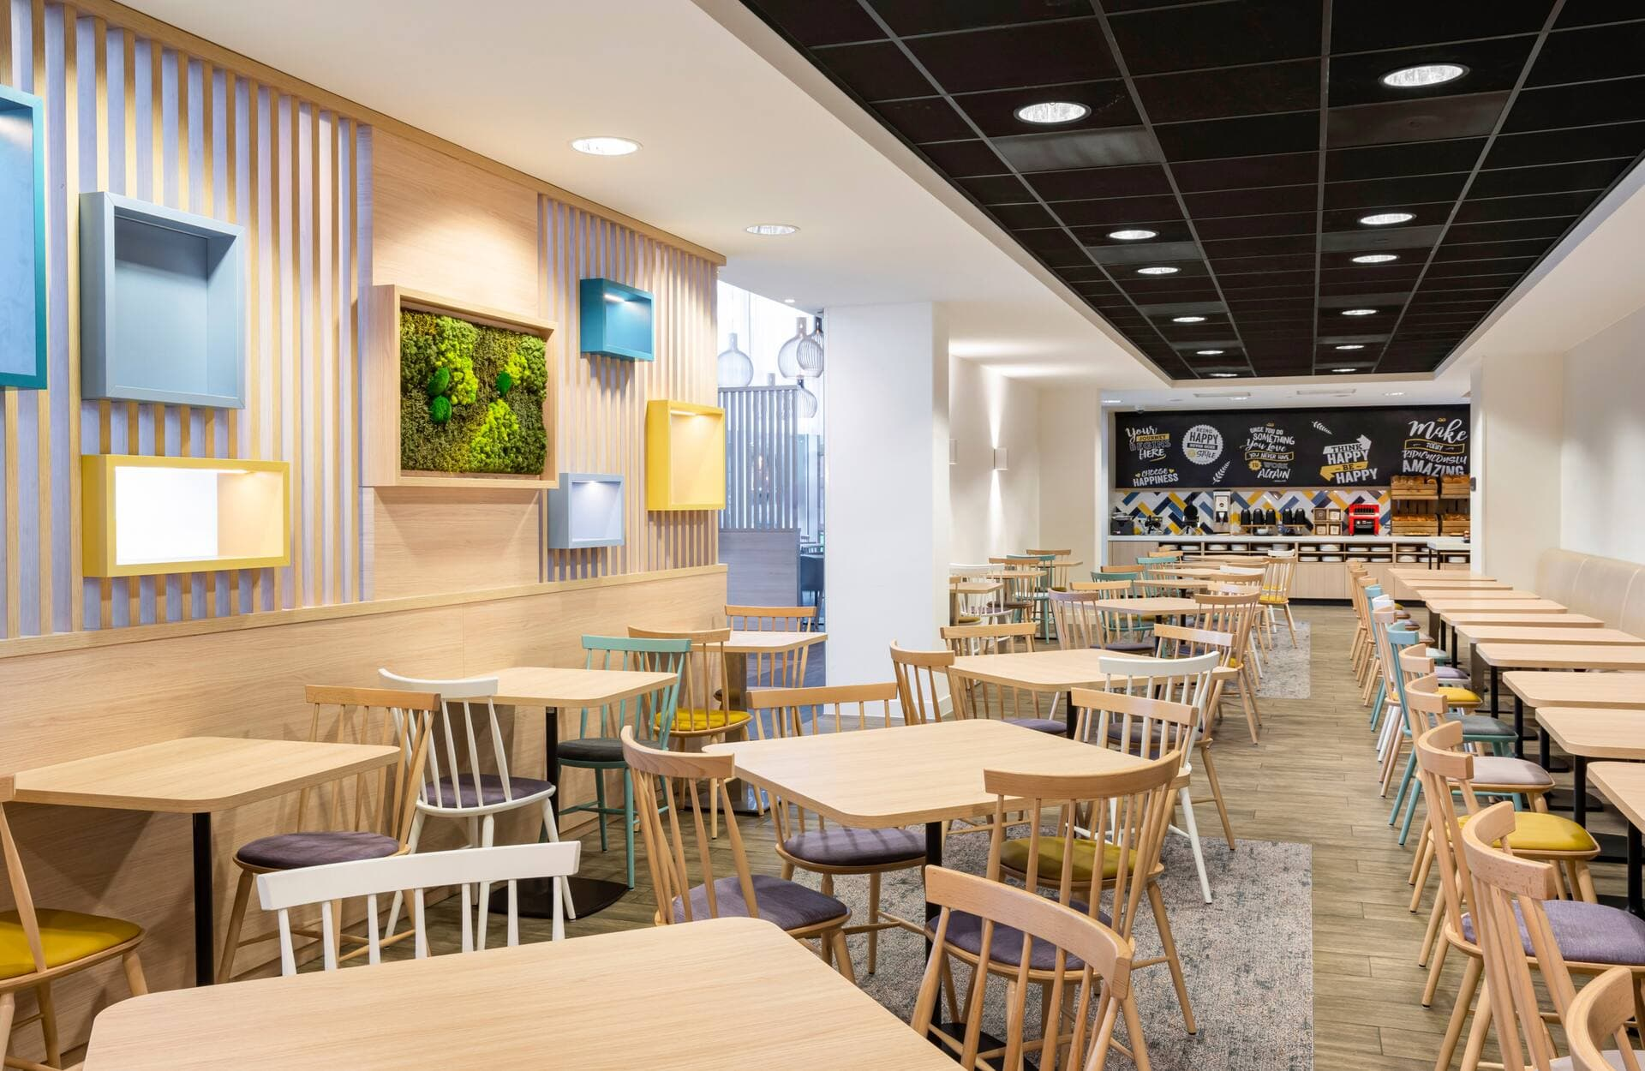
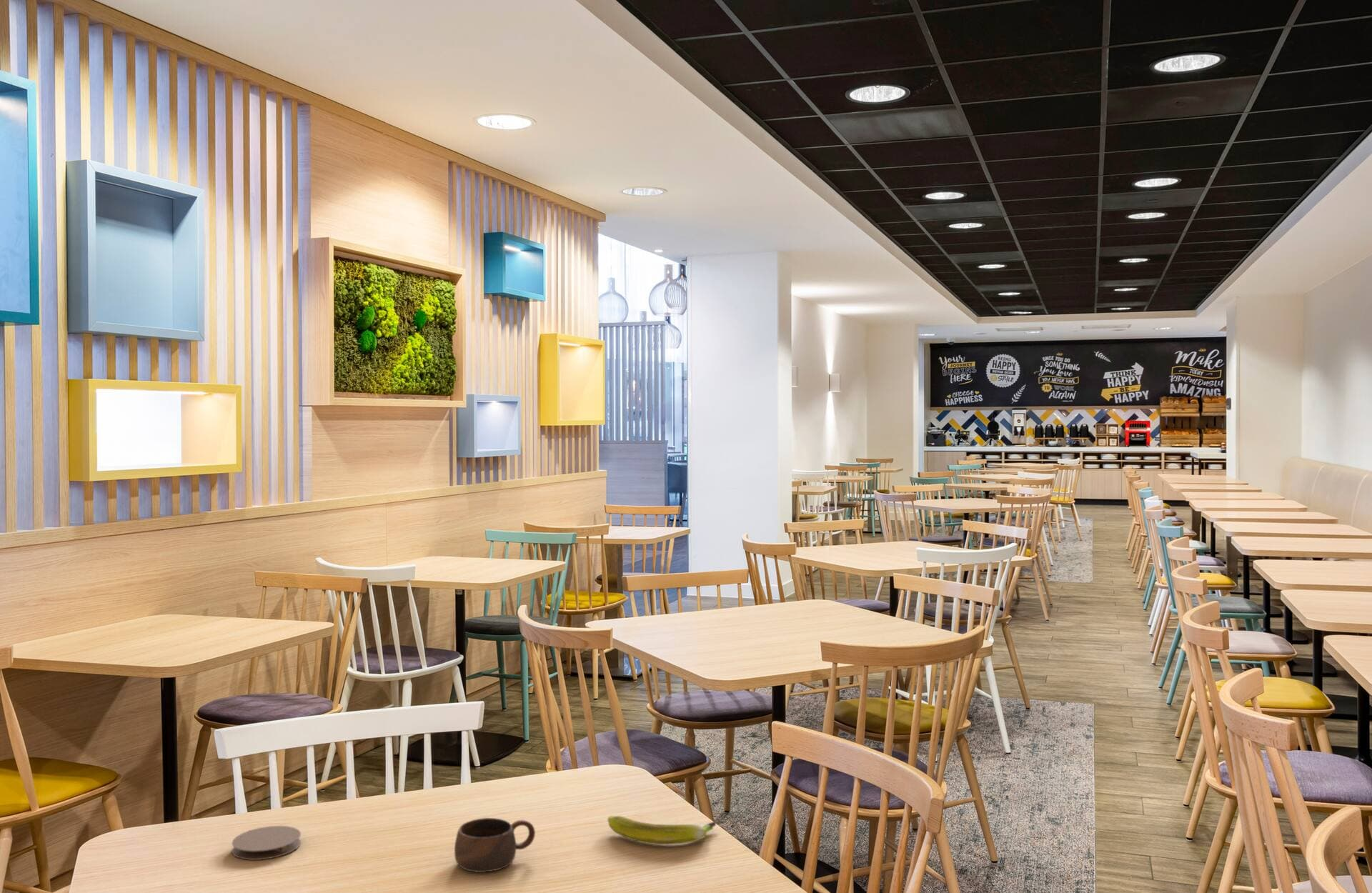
+ coaster (267, 842)
+ banana (660, 828)
+ cup (495, 843)
